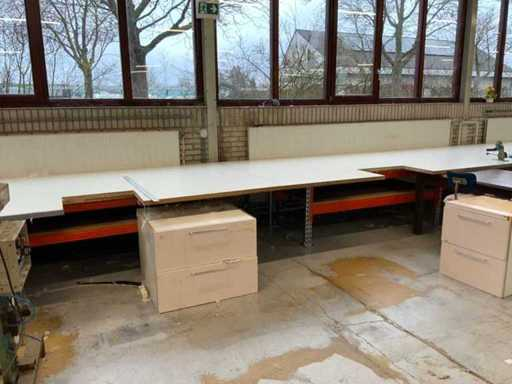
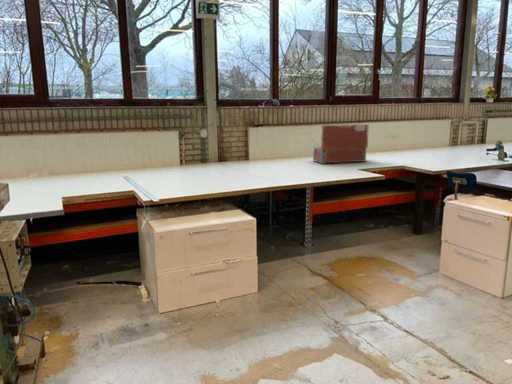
+ toolbox (340, 142)
